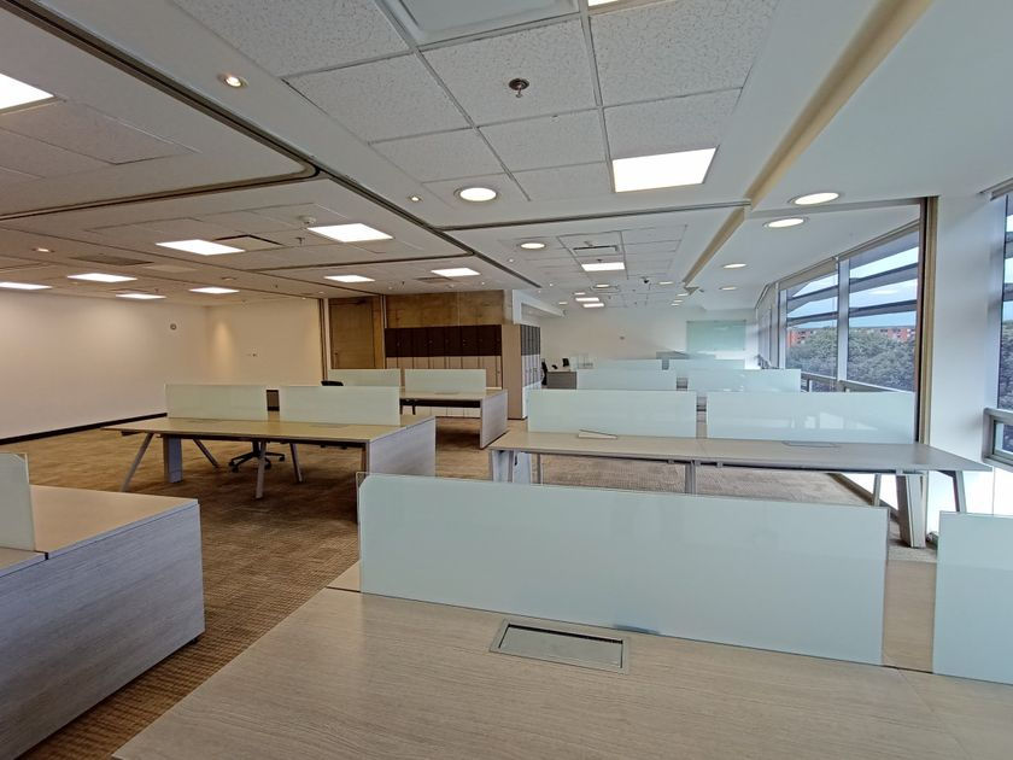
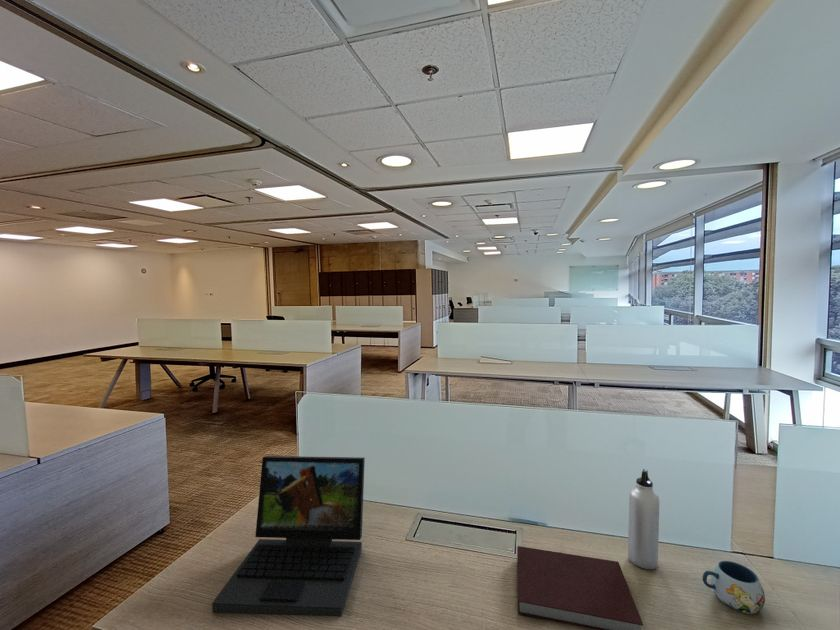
+ notebook (571, 585)
+ mug (731, 585)
+ laptop (298, 523)
+ water bottle (643, 516)
